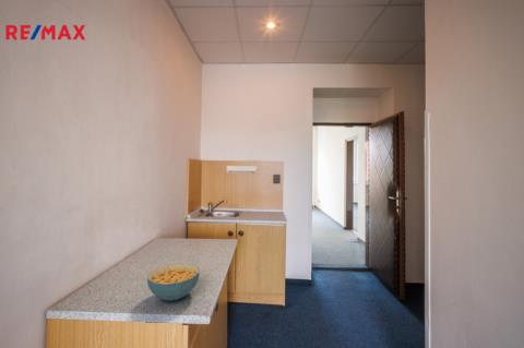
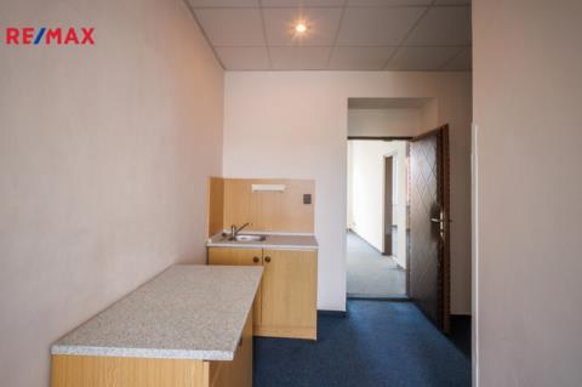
- cereal bowl (174, 285)
